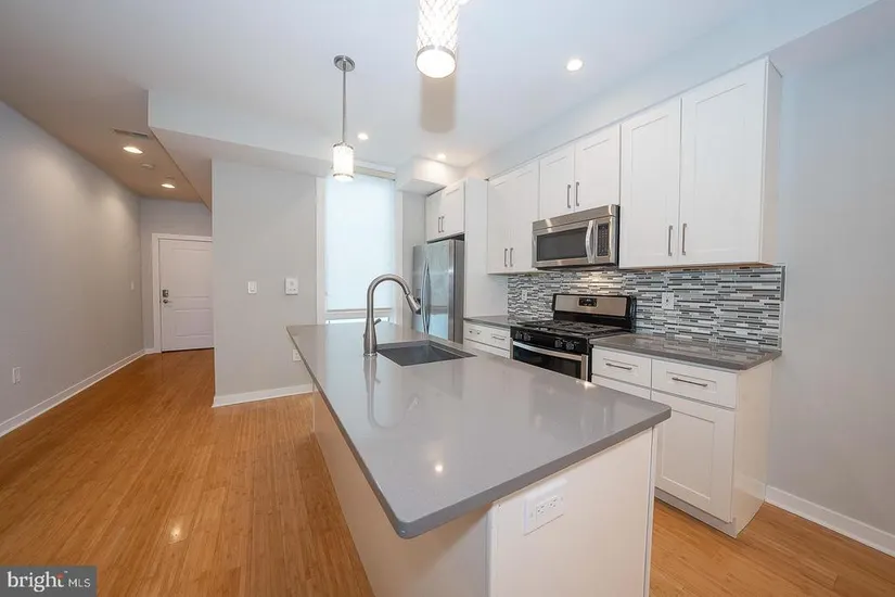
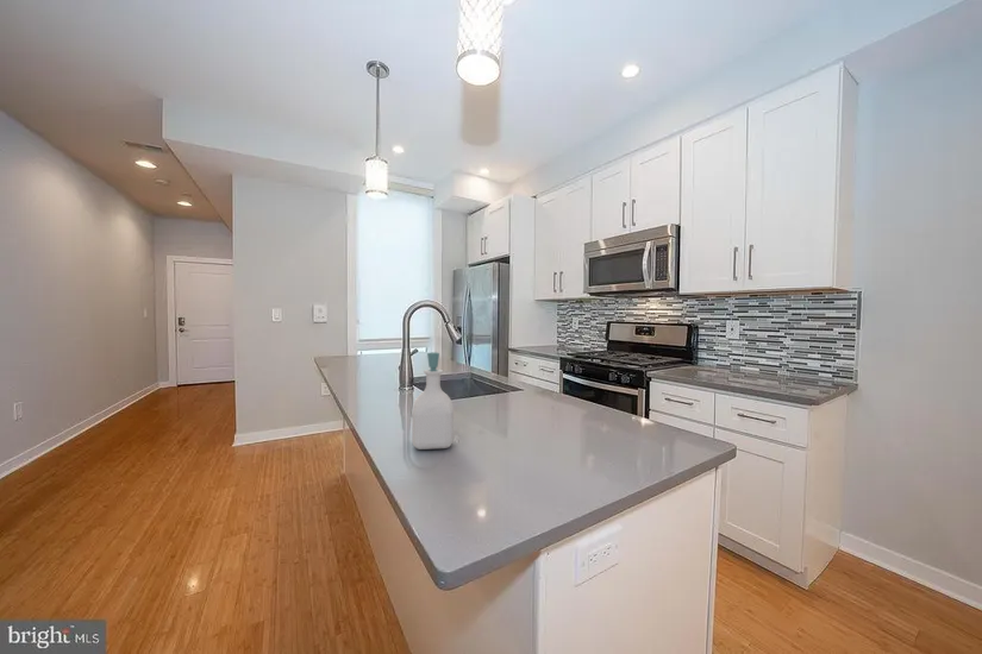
+ soap bottle (432, 398)
